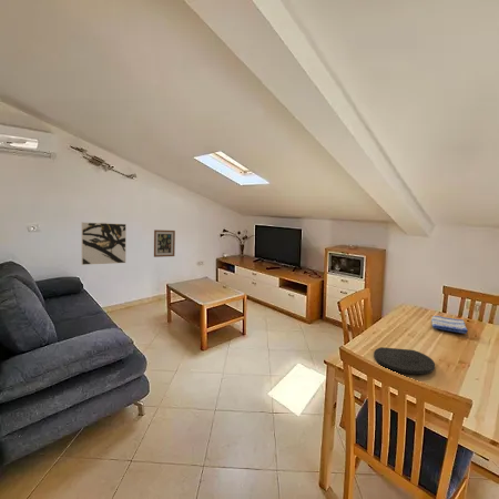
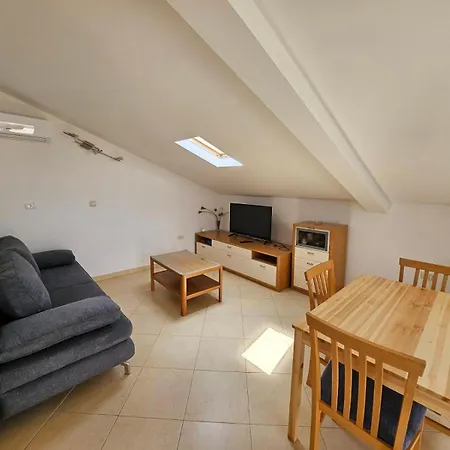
- dish towel (448, 324)
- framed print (104, 243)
- wall art (164, 243)
- plate (403, 357)
